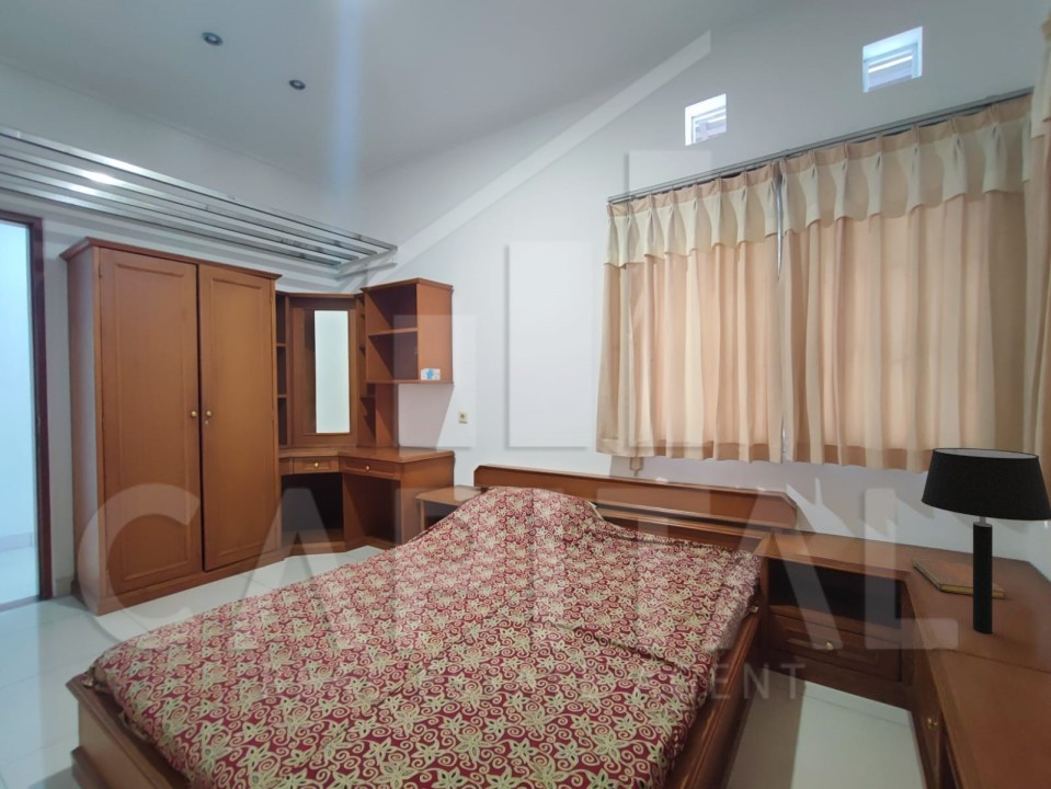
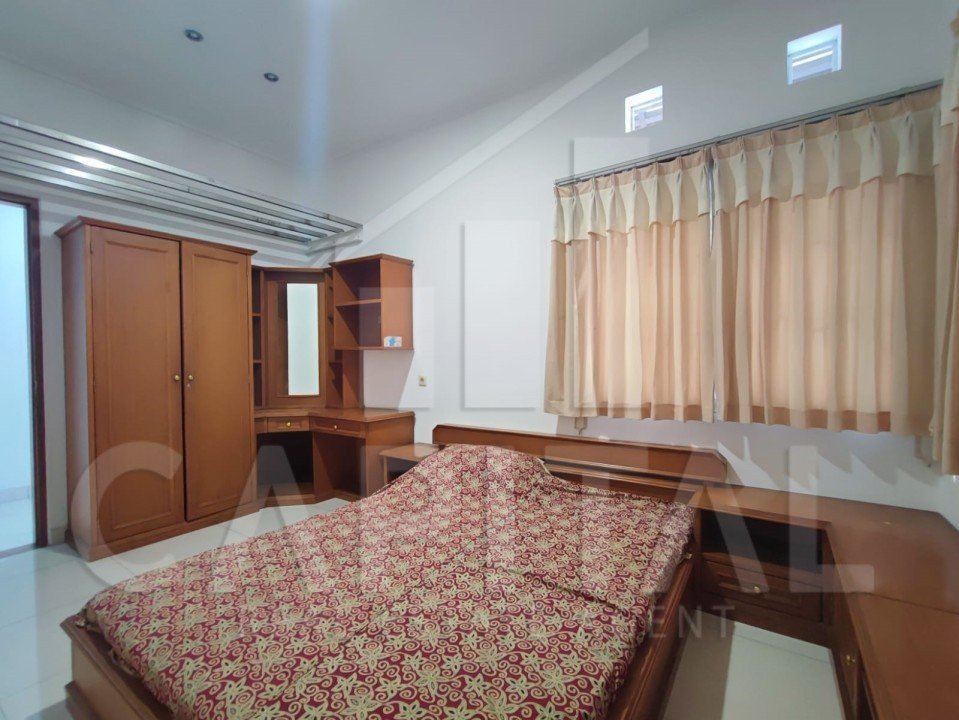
- notebook (953, 576)
- table lamp (982, 541)
